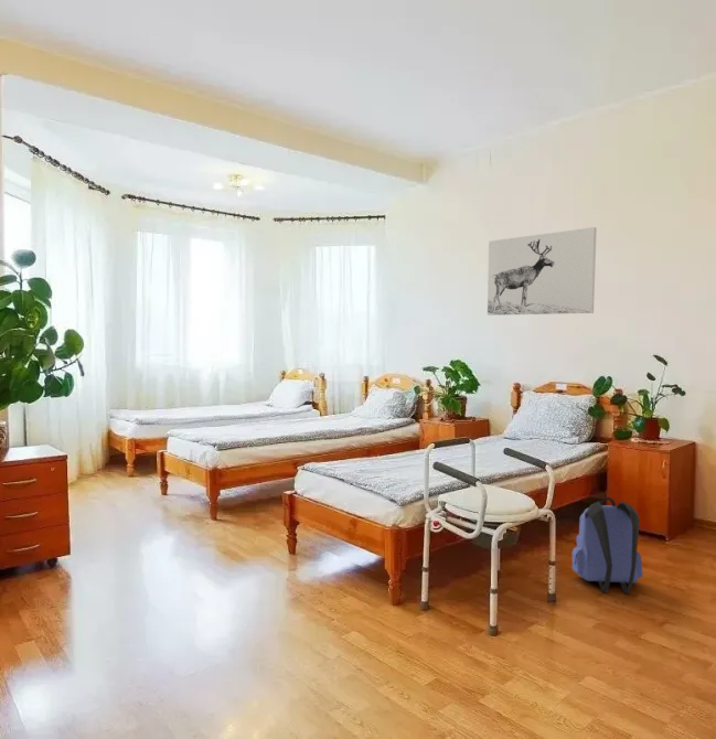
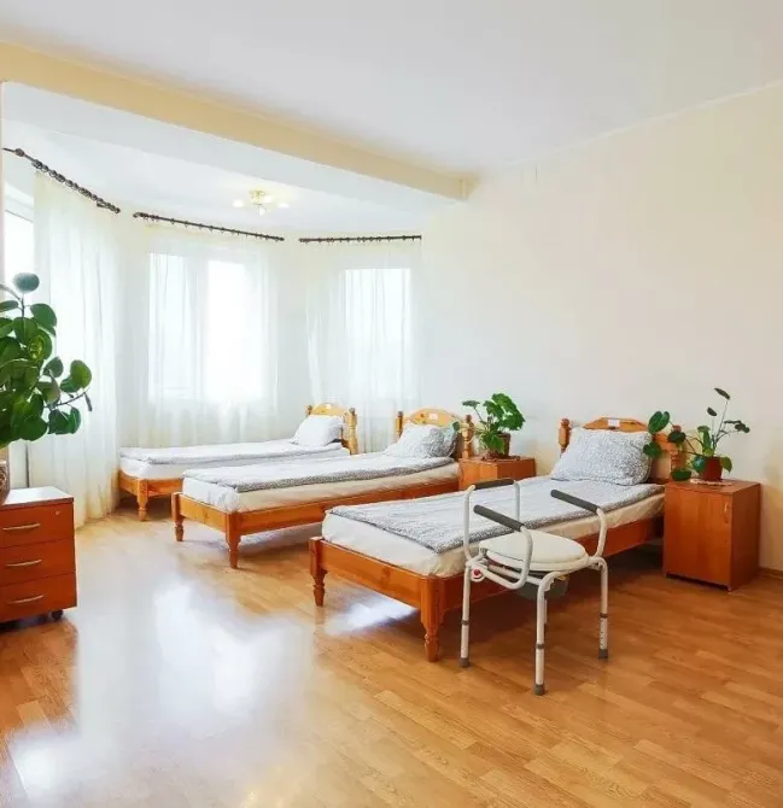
- wall art (537, 275)
- backpack (610, 543)
